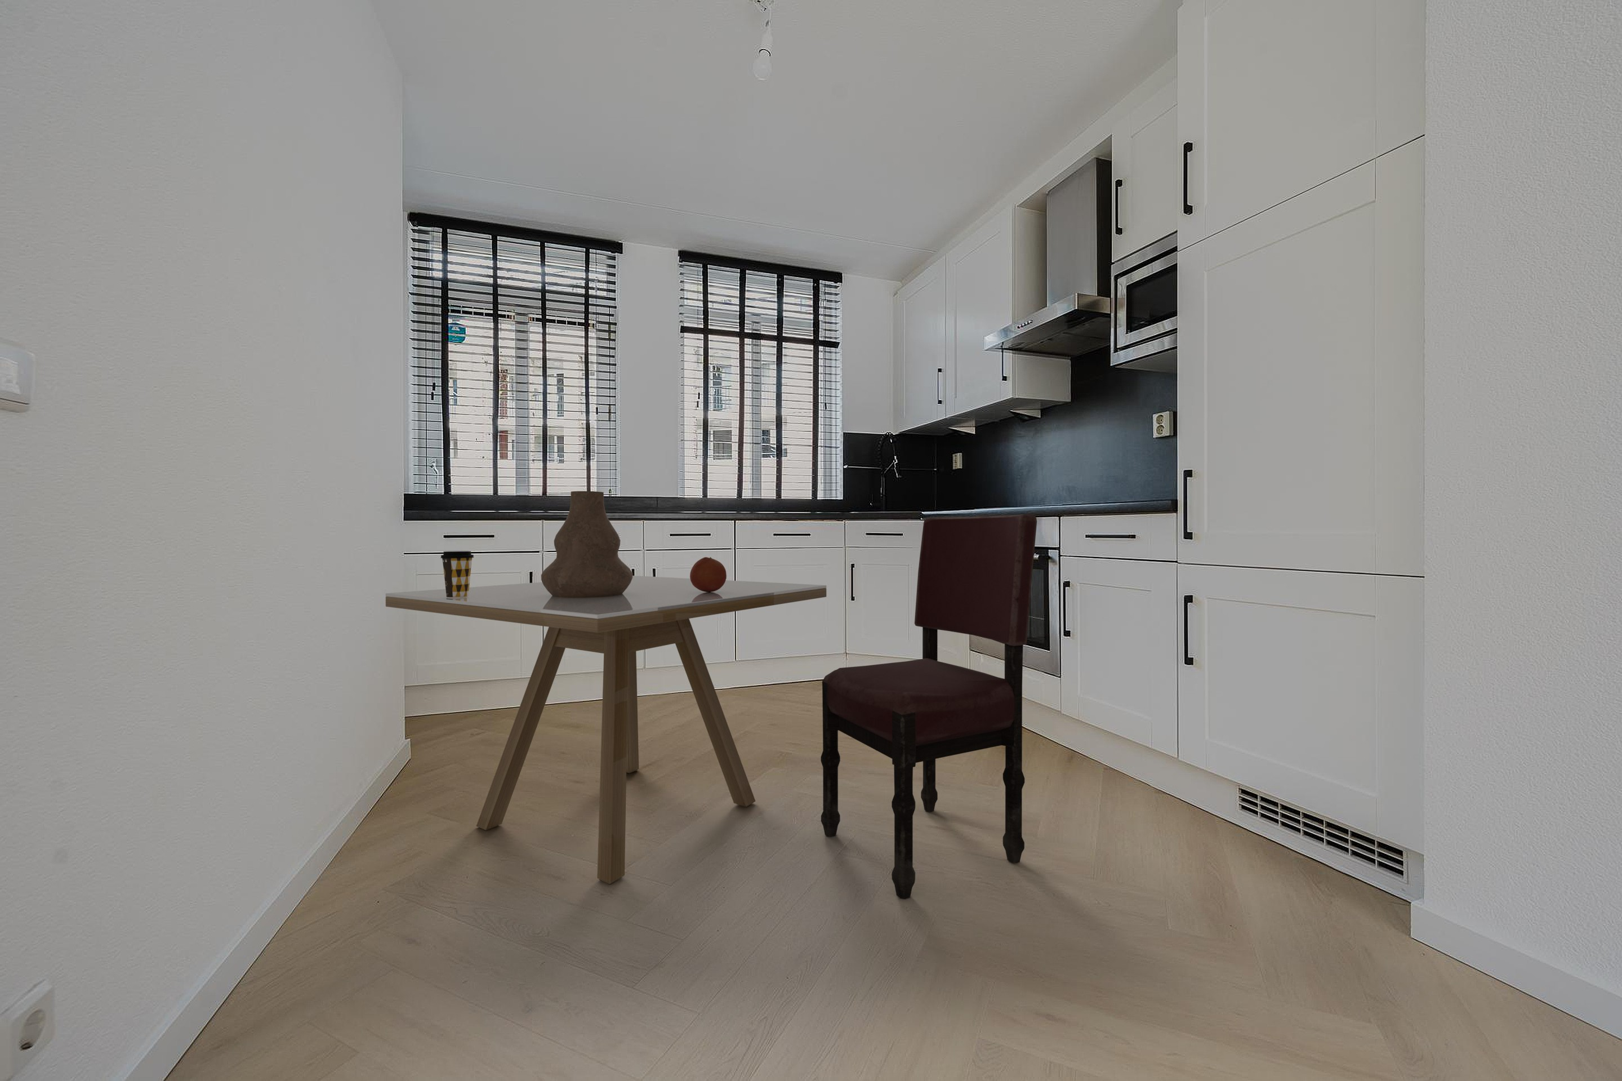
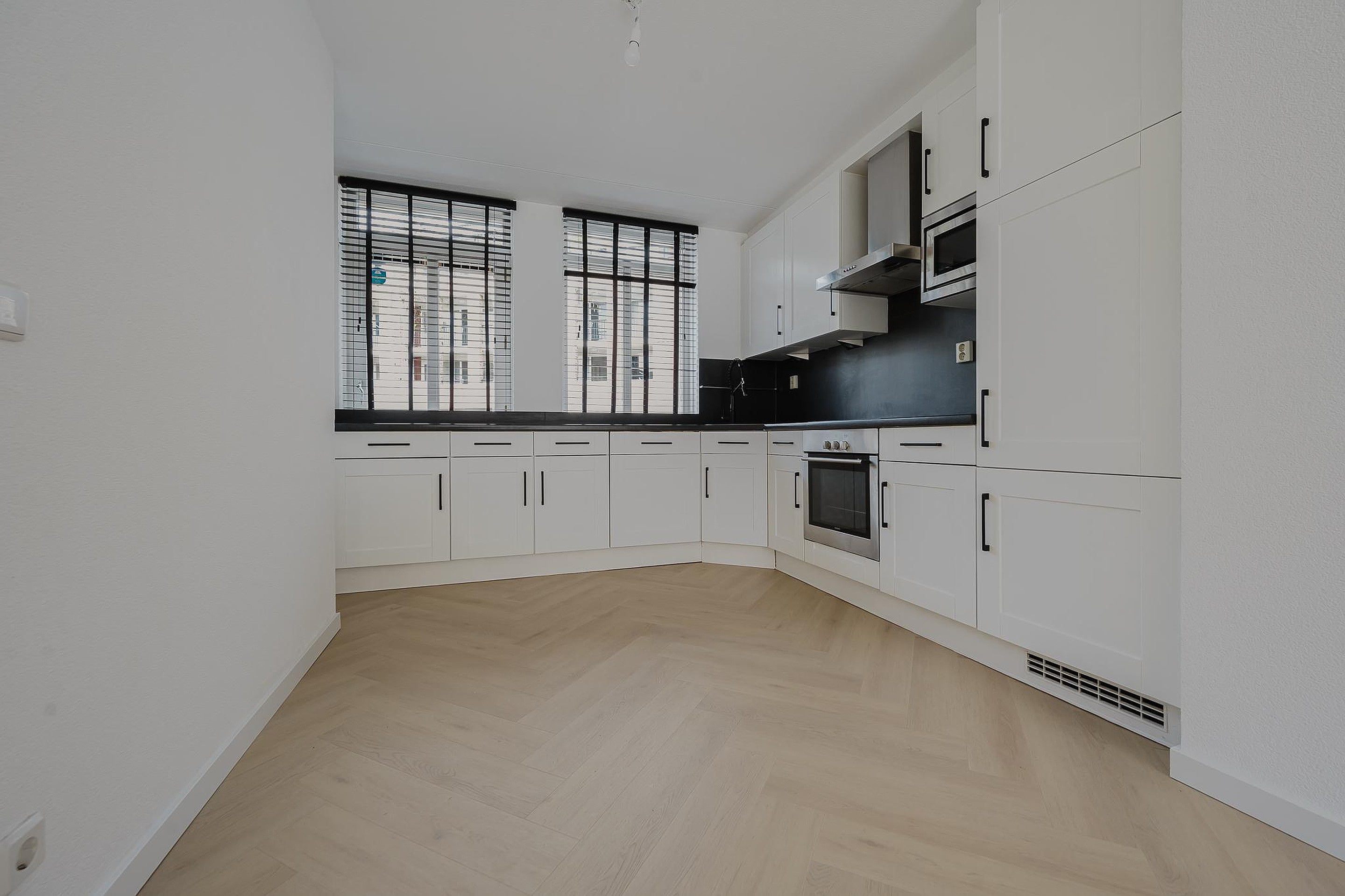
- fruit (708, 573)
- dining table (621, 702)
- dining chair (924, 680)
- coffee cup (457, 573)
- vase (587, 543)
